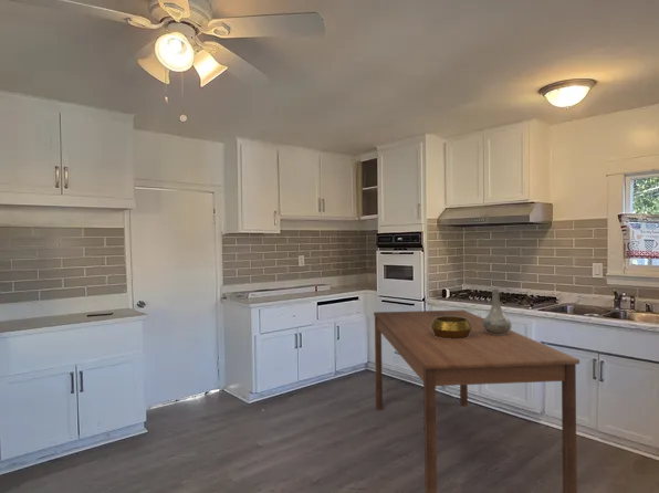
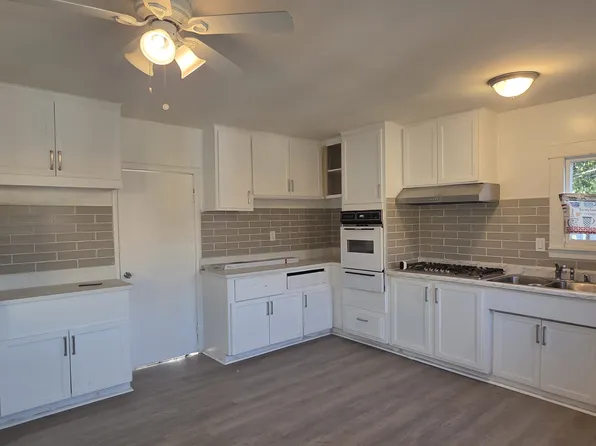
- decorative bowl (451, 326)
- vase (496, 311)
- dining table (450, 385)
